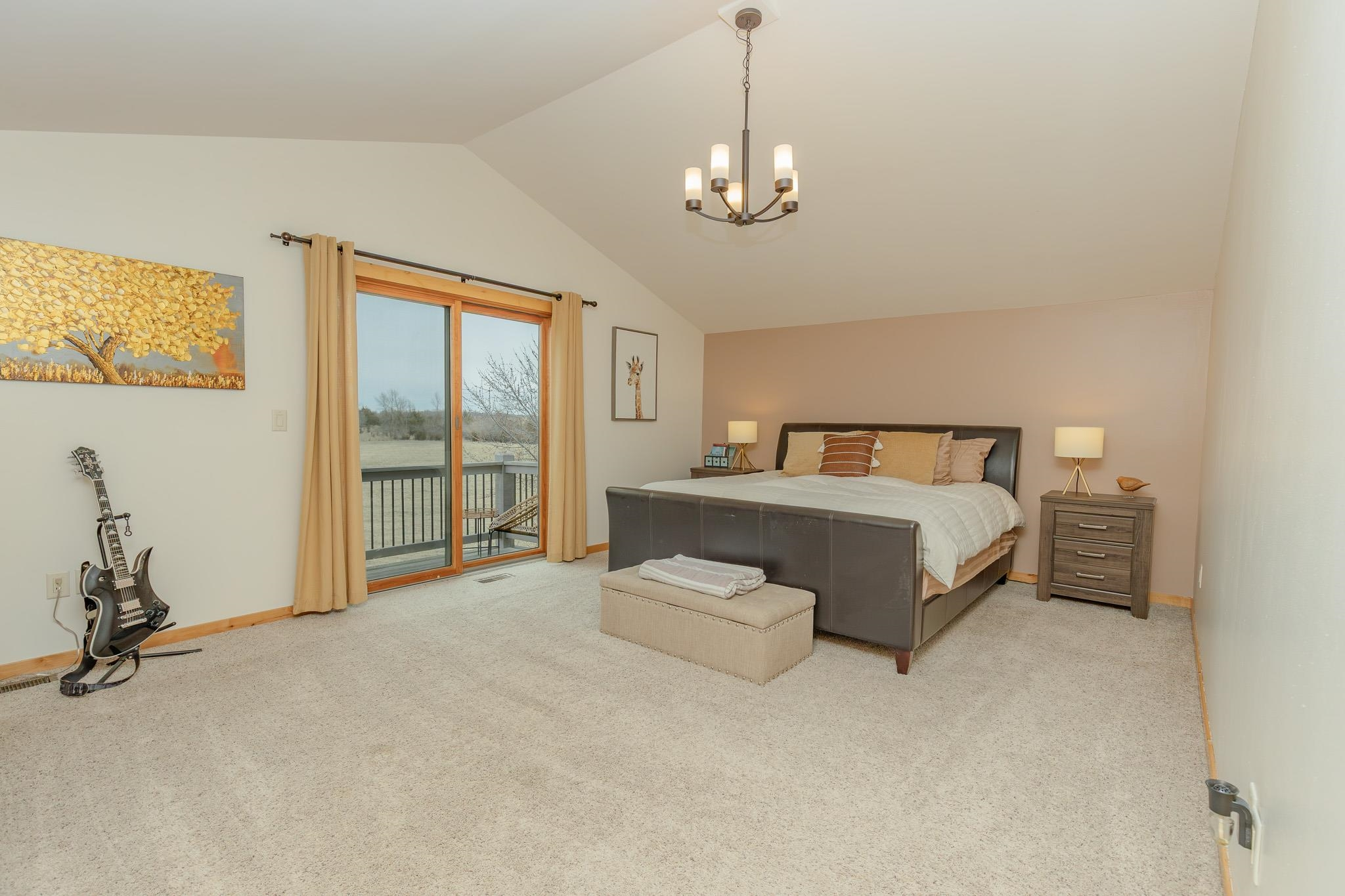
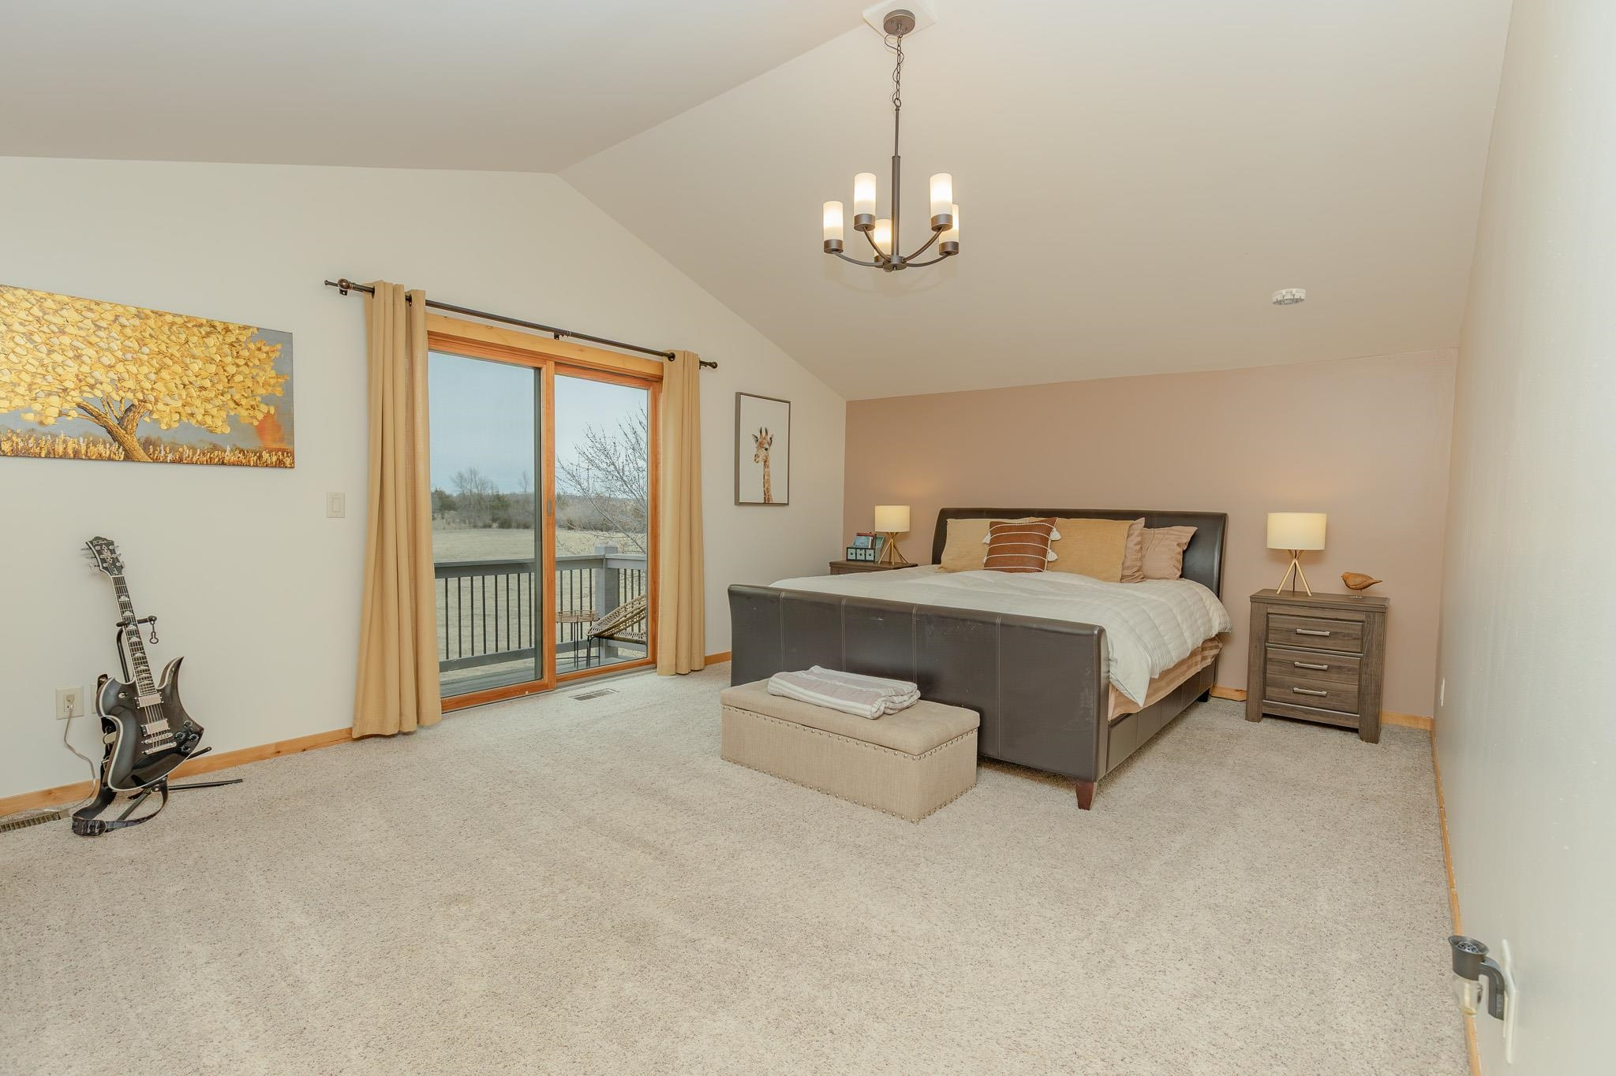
+ smoke detector (1288, 297)
